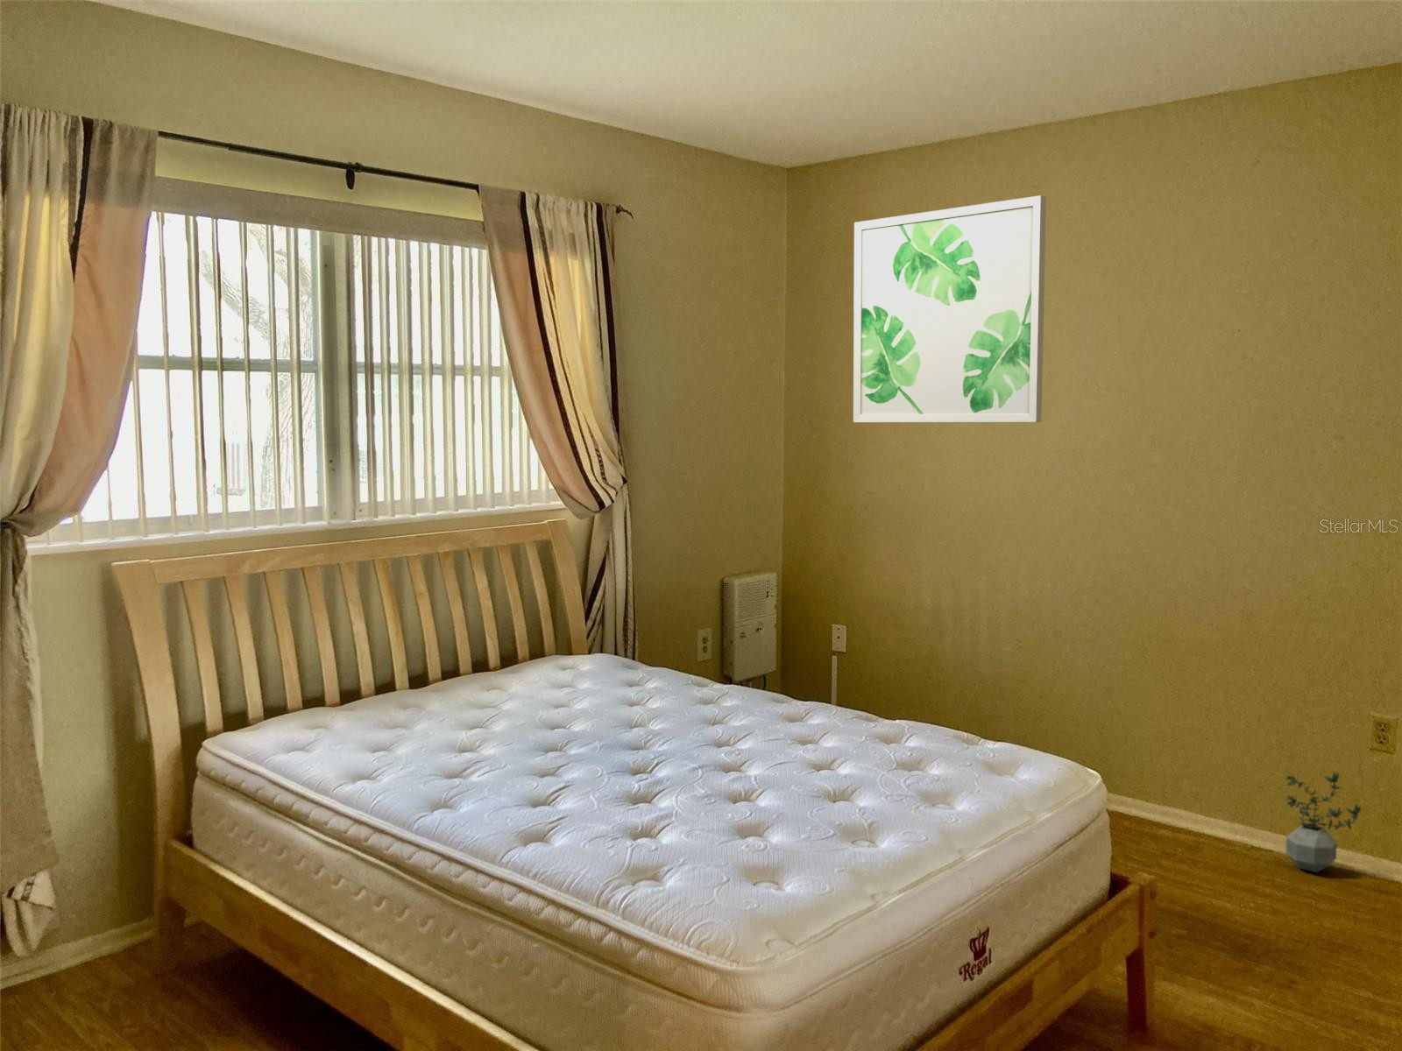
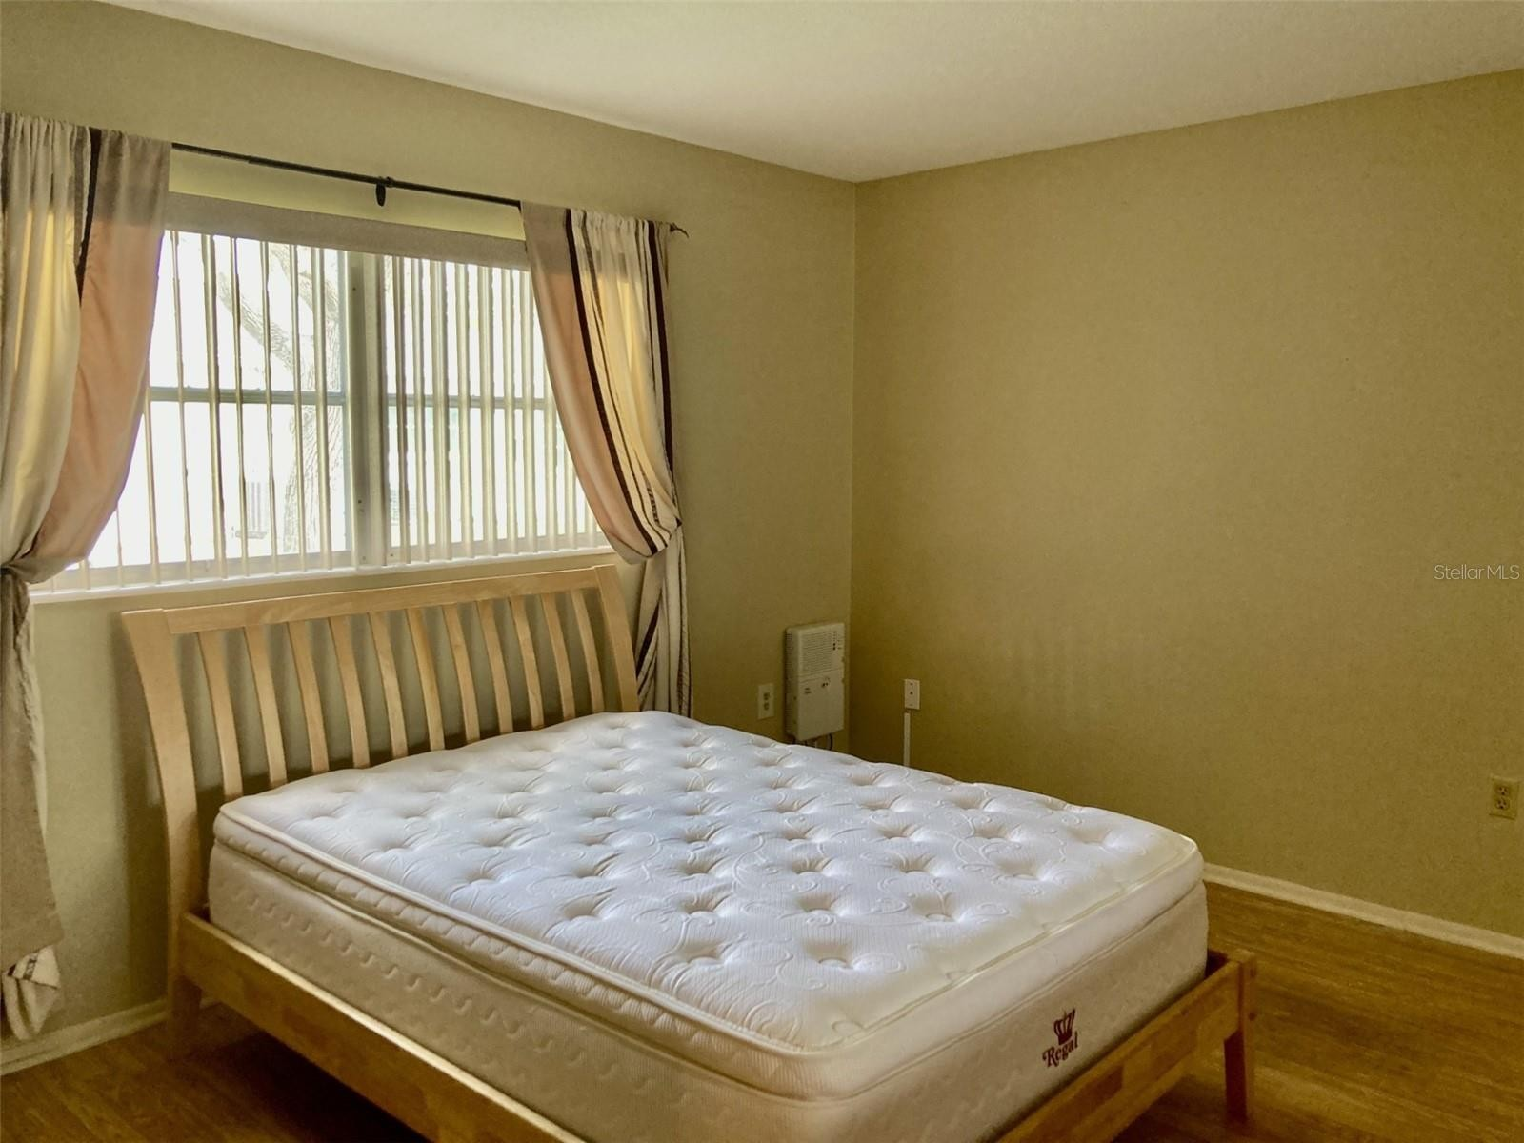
- wall art (943, 317)
- potted plant (1320, 820)
